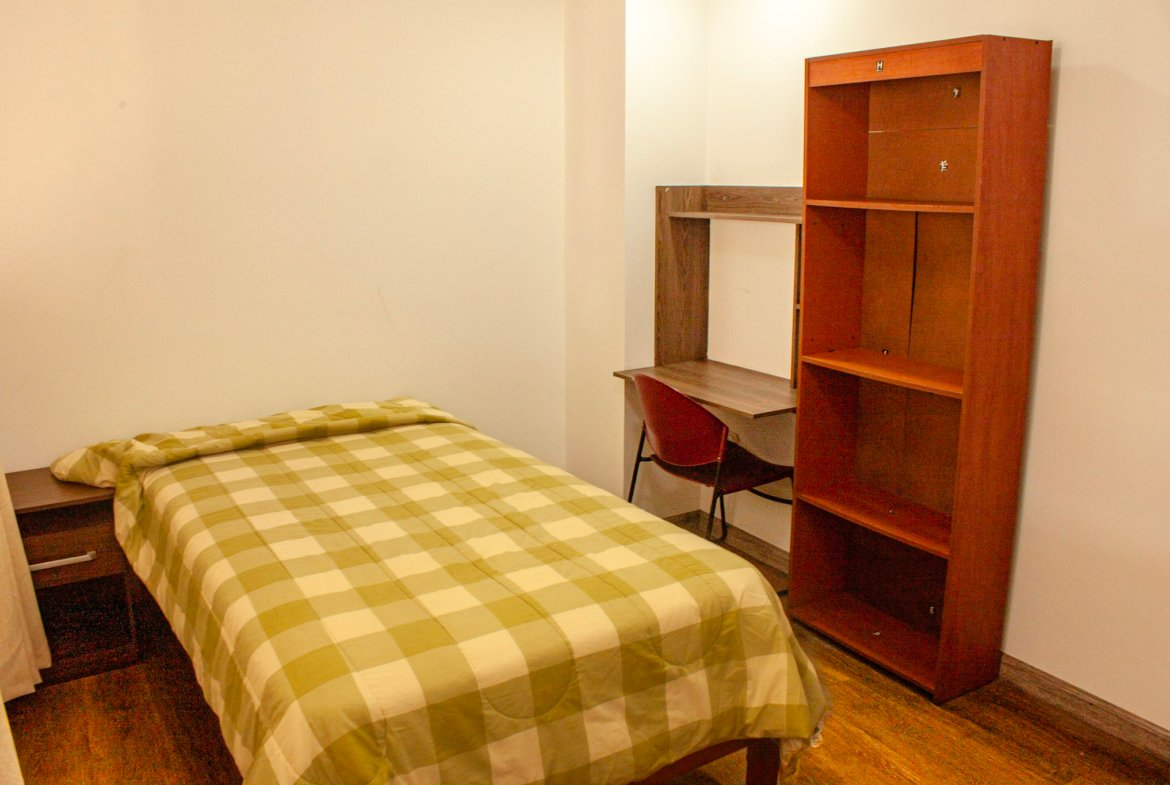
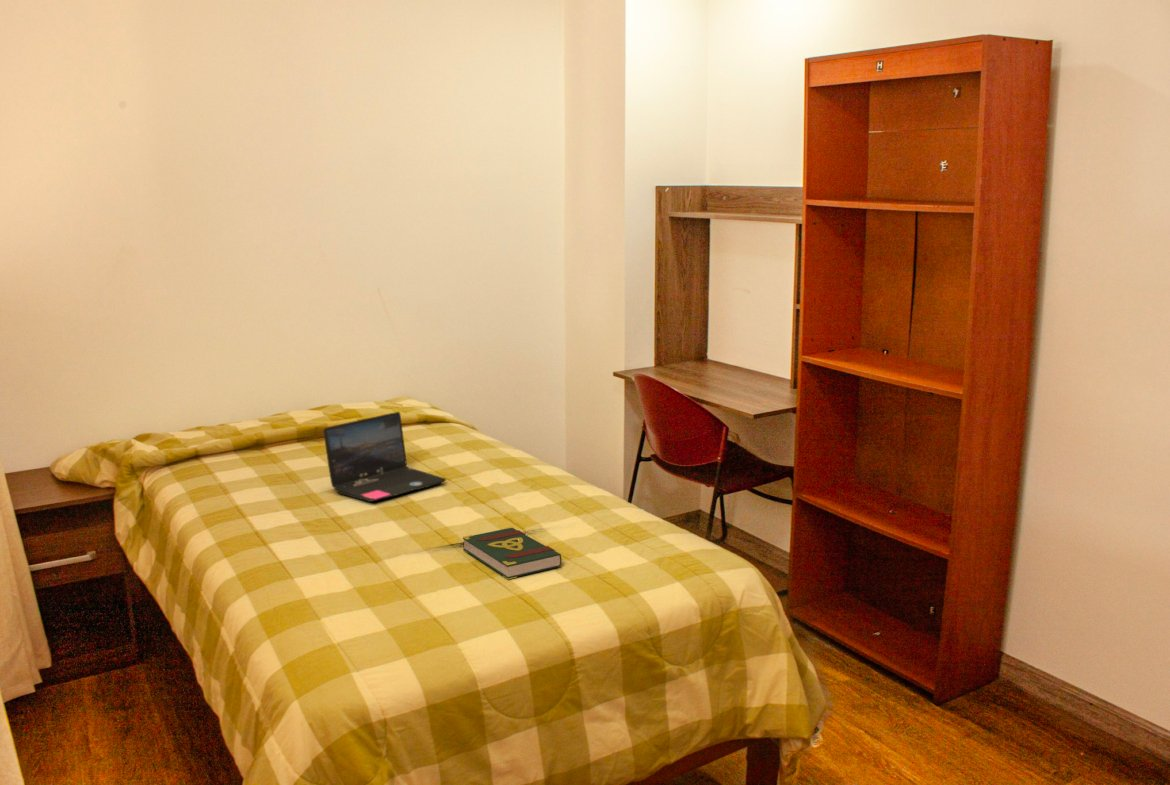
+ book (511, 551)
+ laptop (386, 455)
